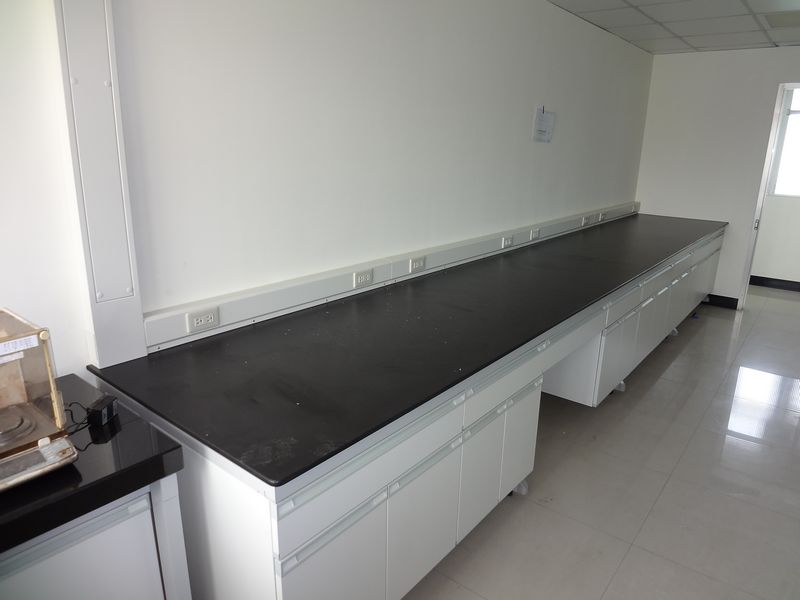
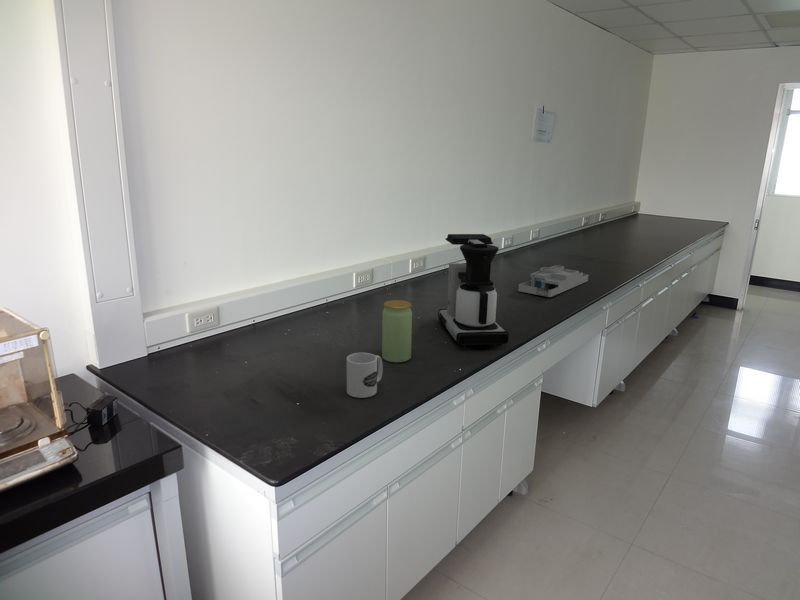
+ jar (397, 330)
+ coffee maker (473, 287)
+ desk organizer (555, 277)
+ mug (366, 372)
